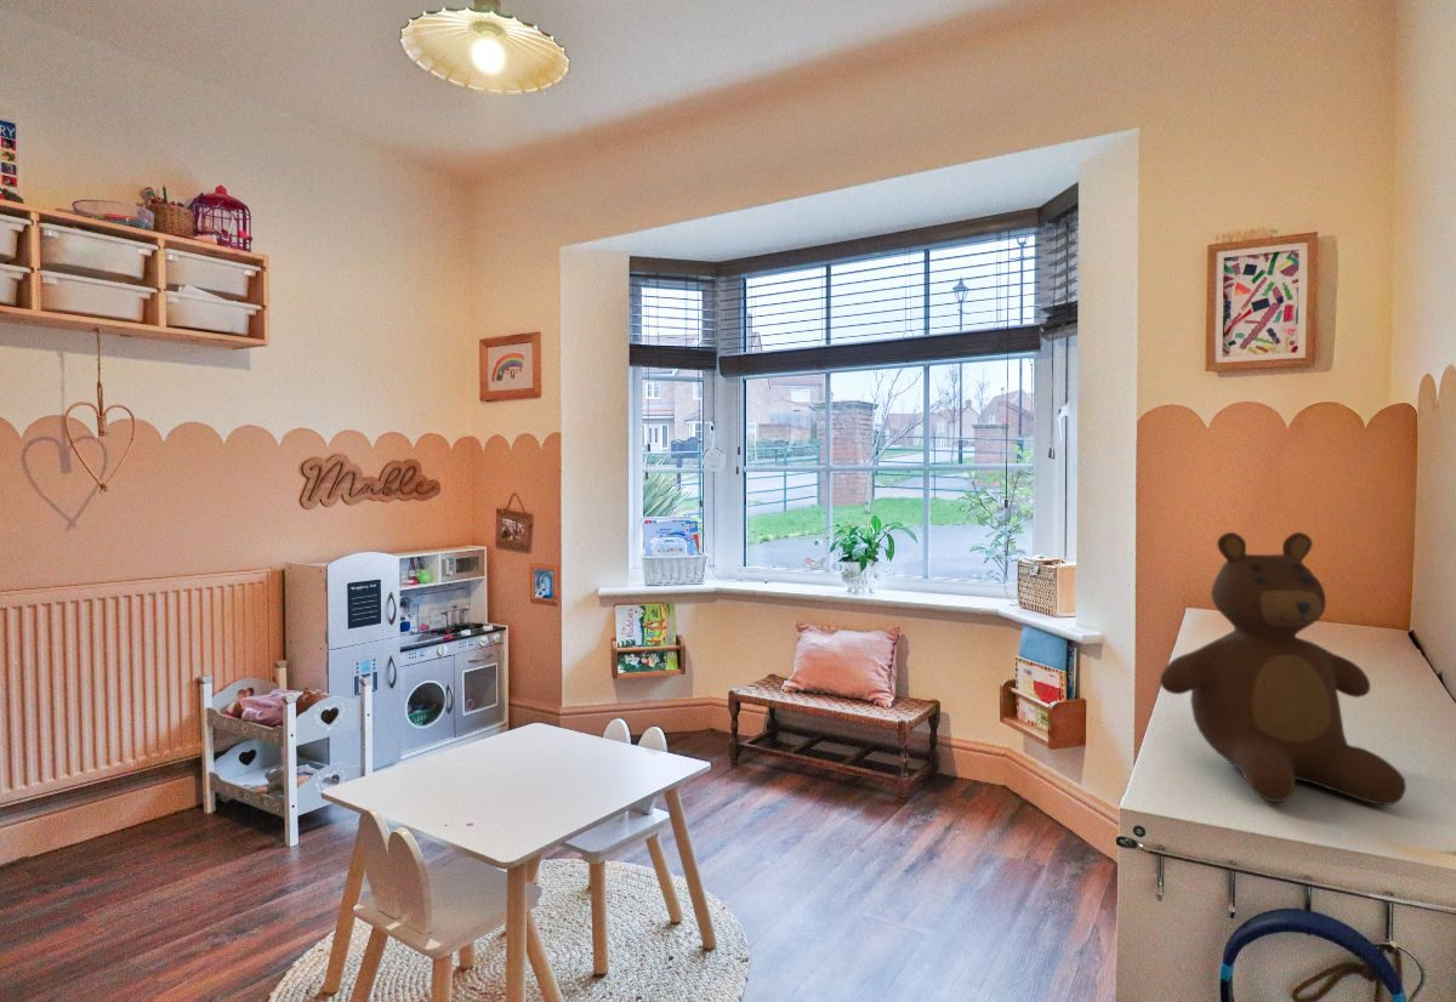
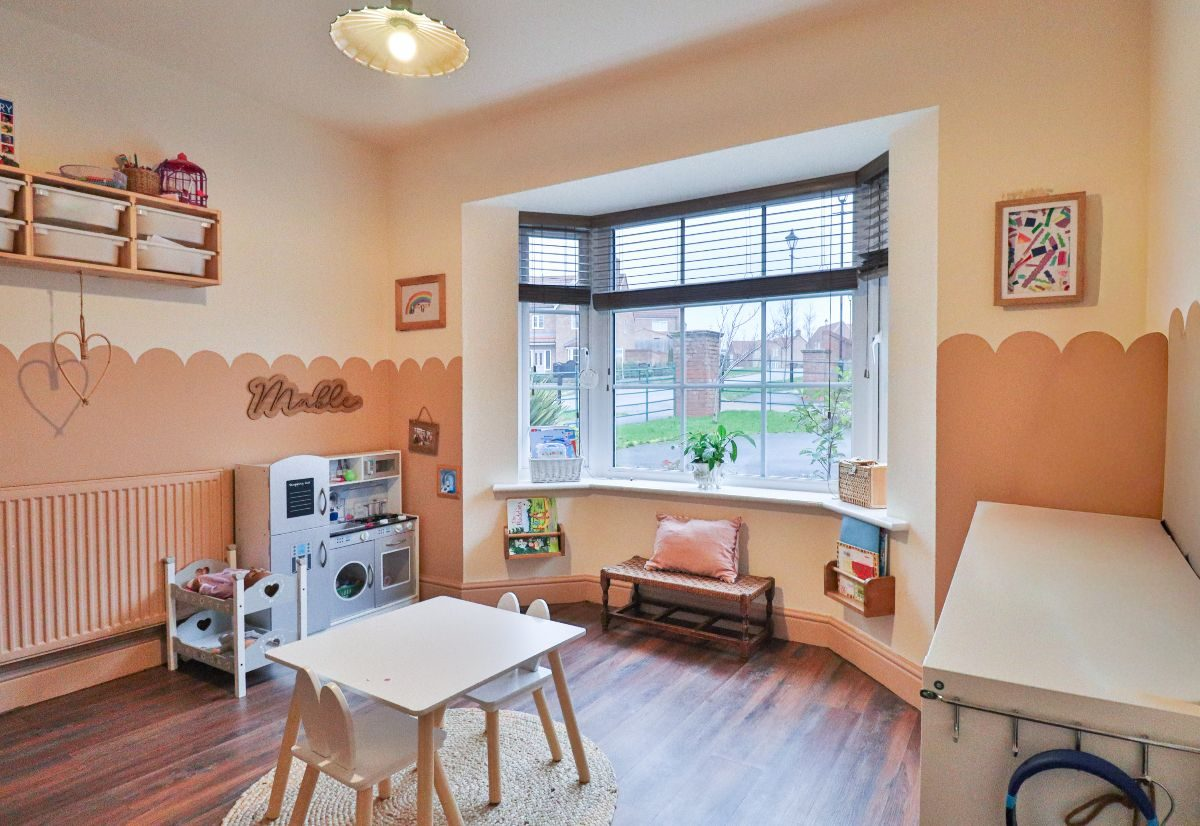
- teddy bear (1285, 657)
